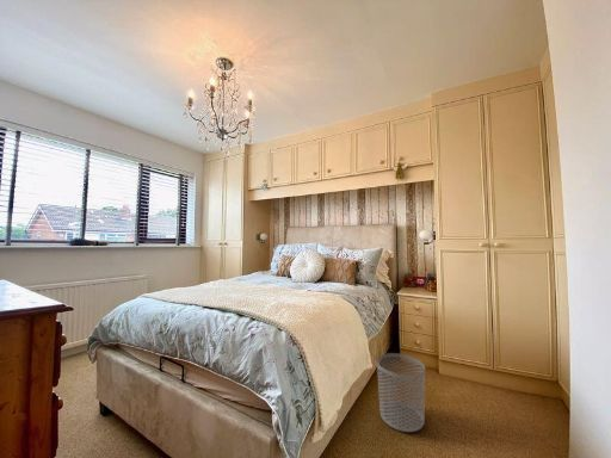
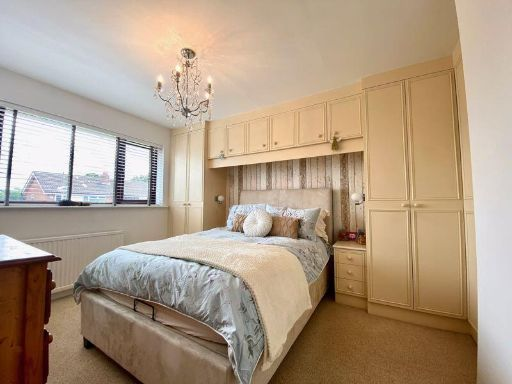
- waste bin (400, 390)
